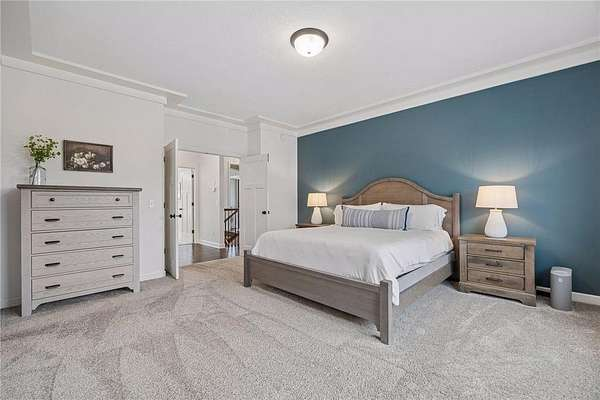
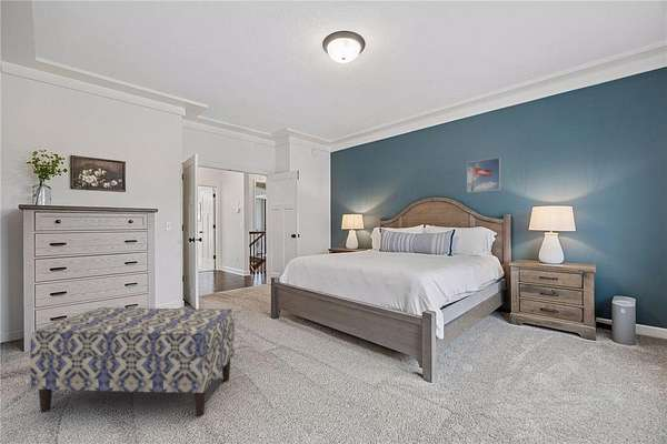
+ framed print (482, 175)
+ bench (143, 355)
